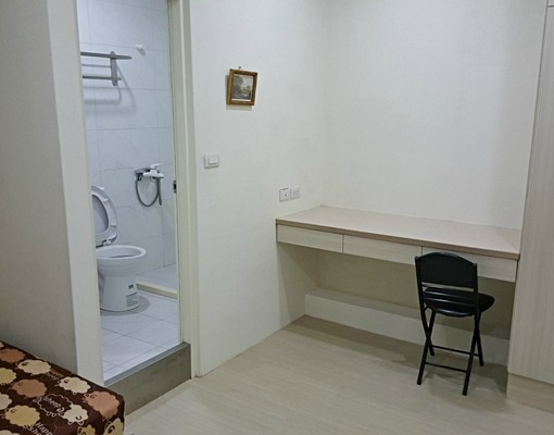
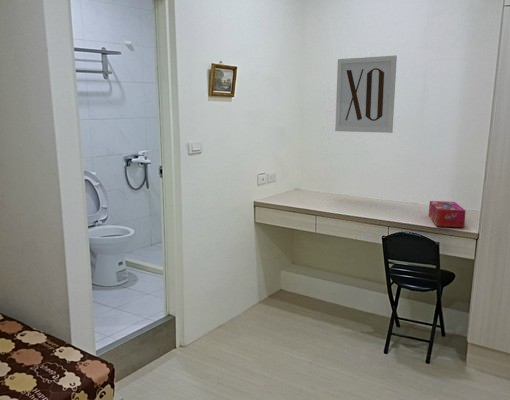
+ wall art (364, 95)
+ tissue box (446, 213)
